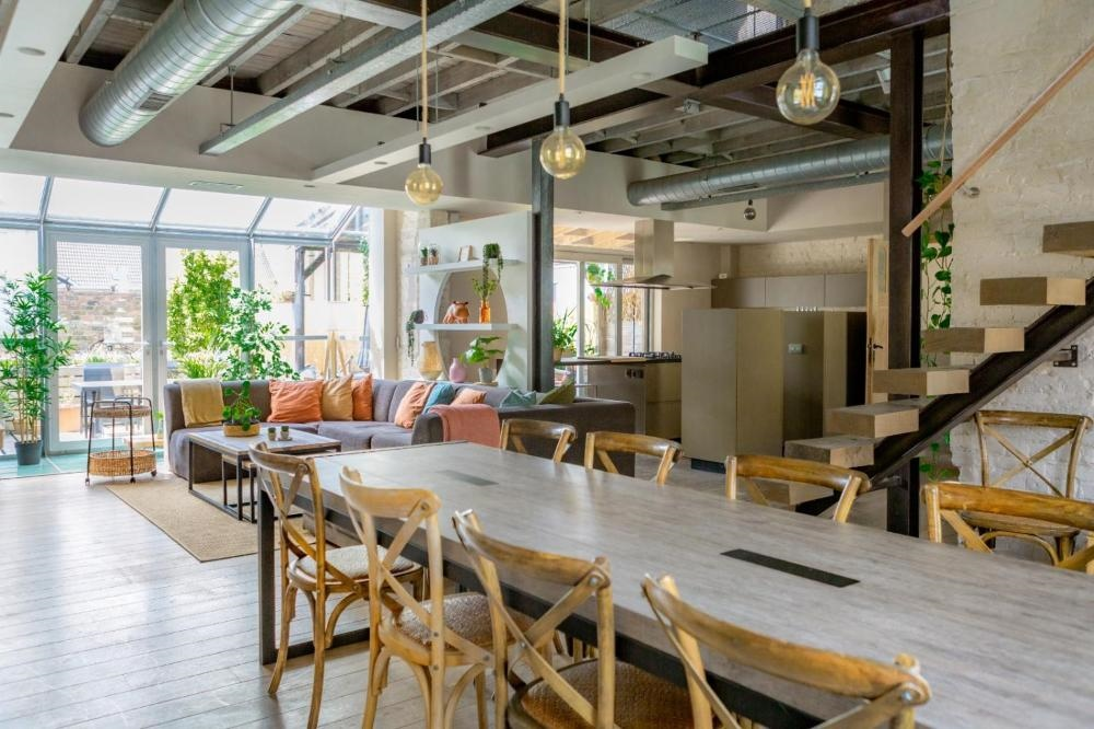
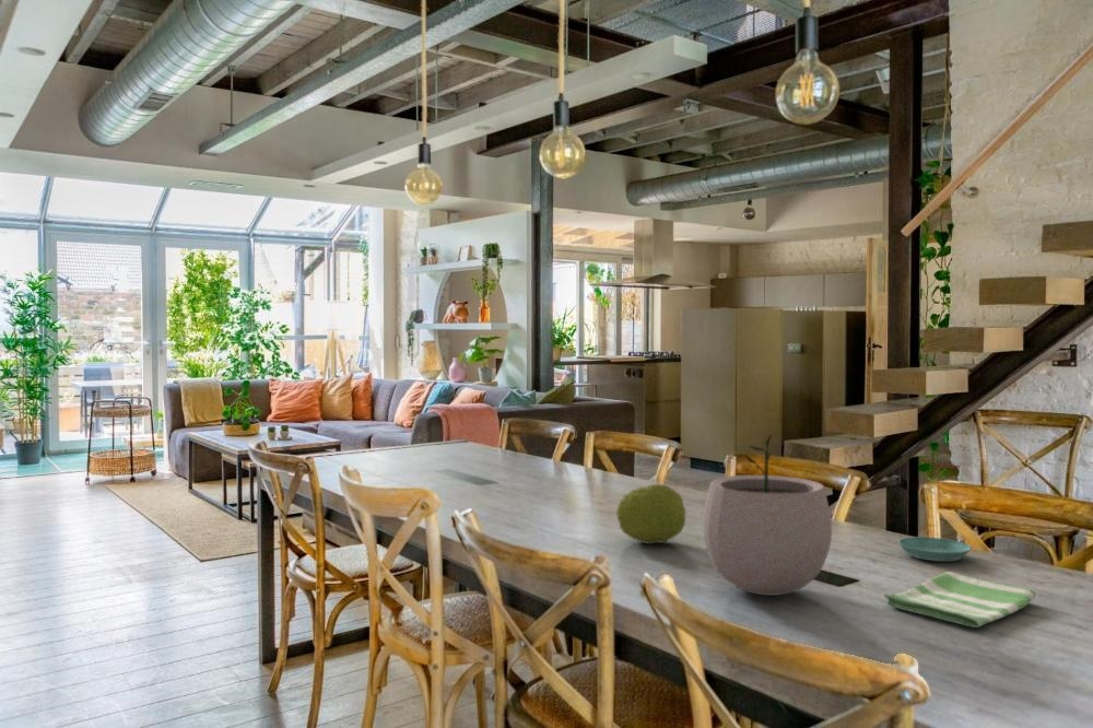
+ dish towel (961, 597)
+ fruit (650, 513)
+ saucer (933, 550)
+ plant pot (766, 513)
